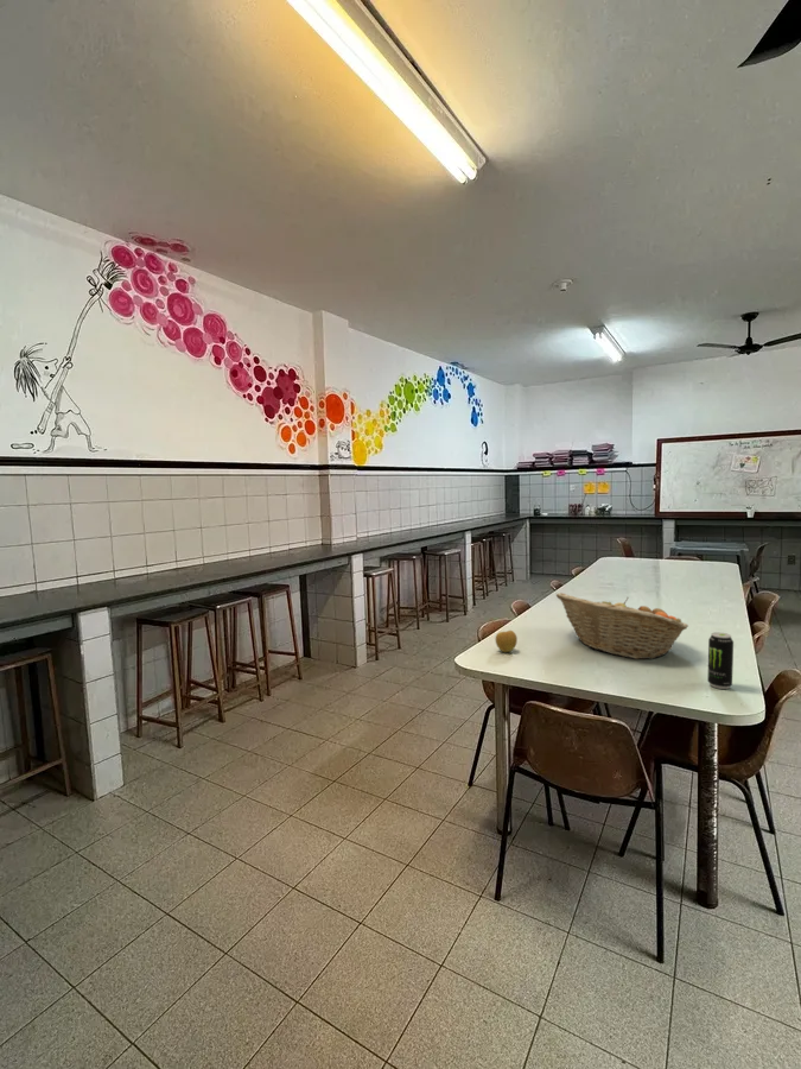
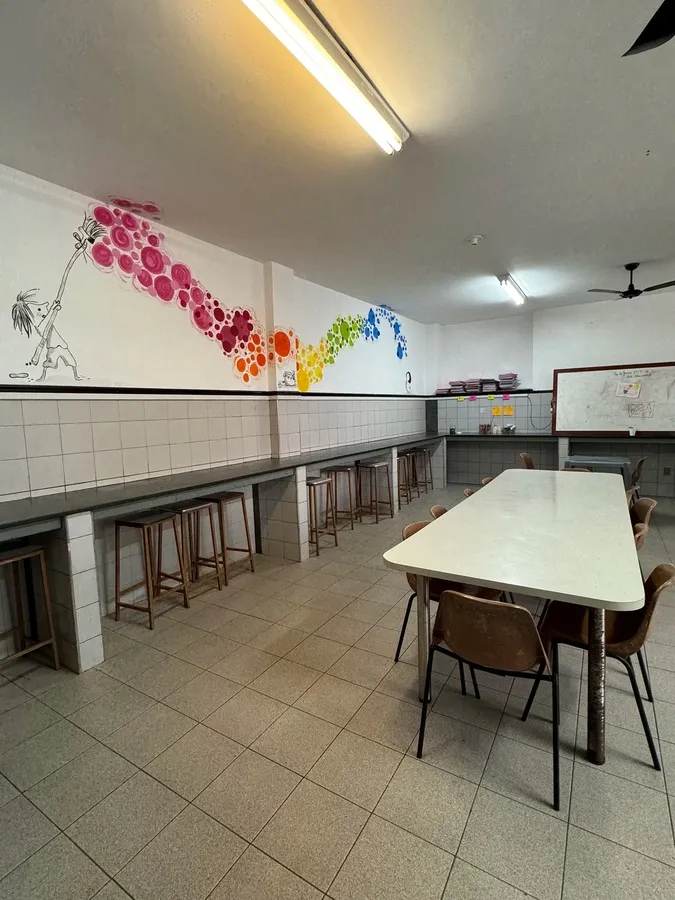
- apple (506, 640)
- fruit basket (617, 619)
- beverage can (720, 659)
